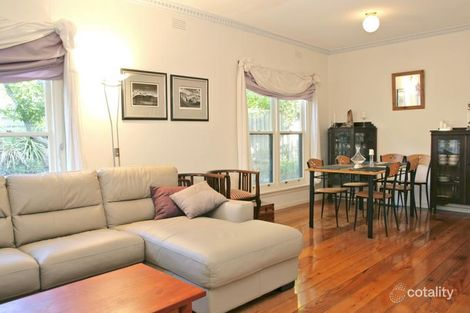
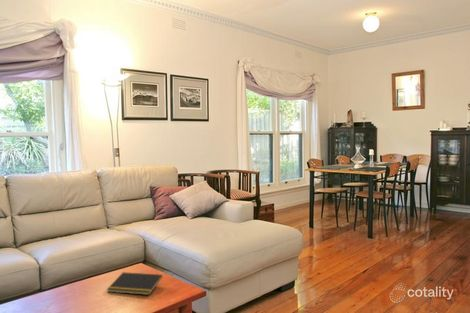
+ notepad (135, 283)
